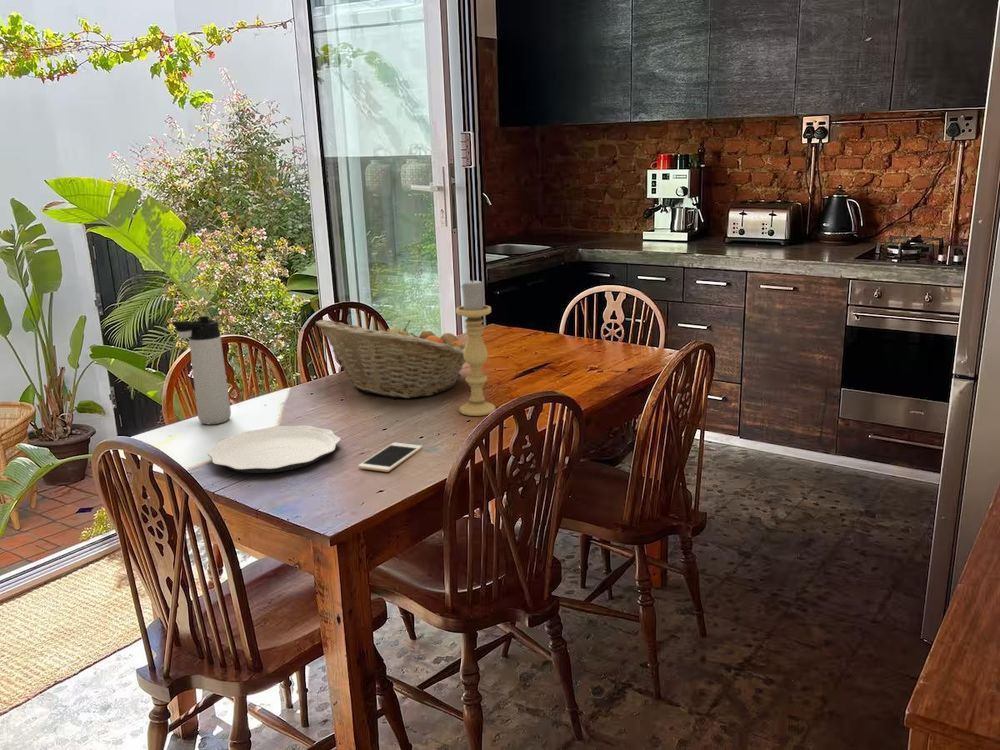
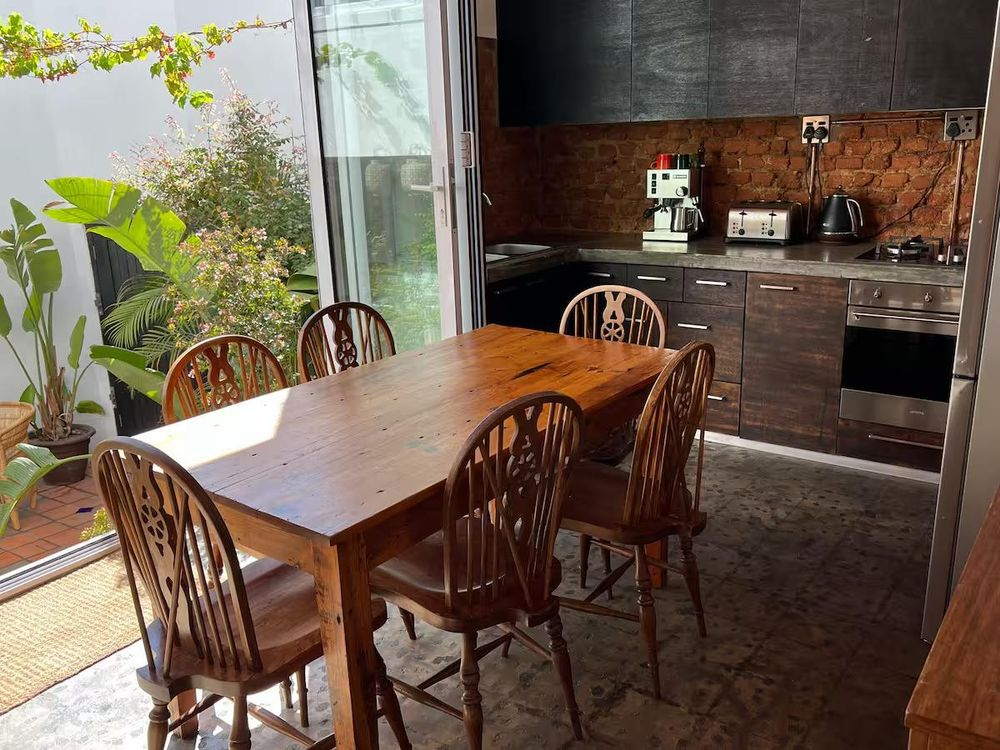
- cell phone (391, 456)
- candle holder (475, 345)
- thermos bottle (202, 371)
- plate (275, 450)
- fruit basket (395, 350)
